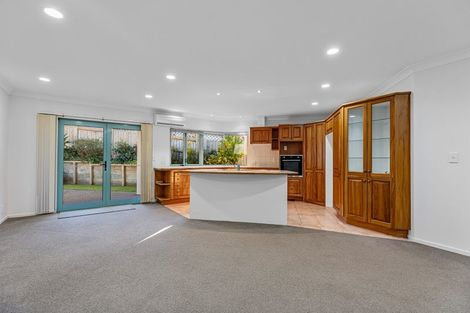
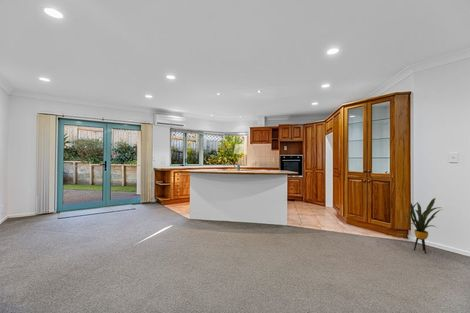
+ house plant (425, 225)
